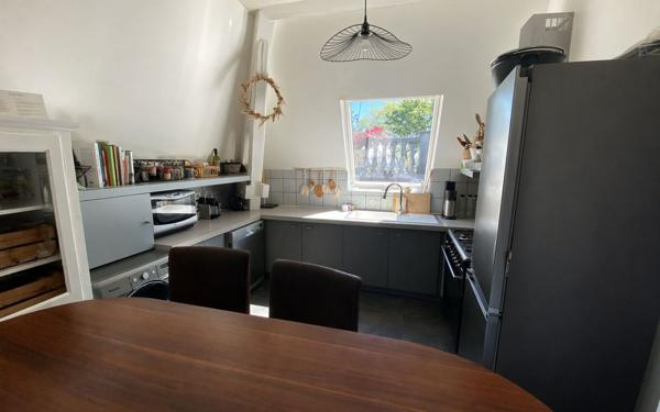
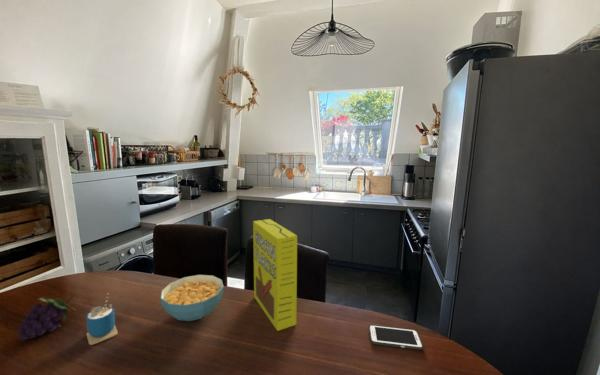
+ fruit (48, 314)
+ cell phone (394, 336)
+ cereal box (273, 269)
+ cup (100, 316)
+ cereal bowl (193, 301)
